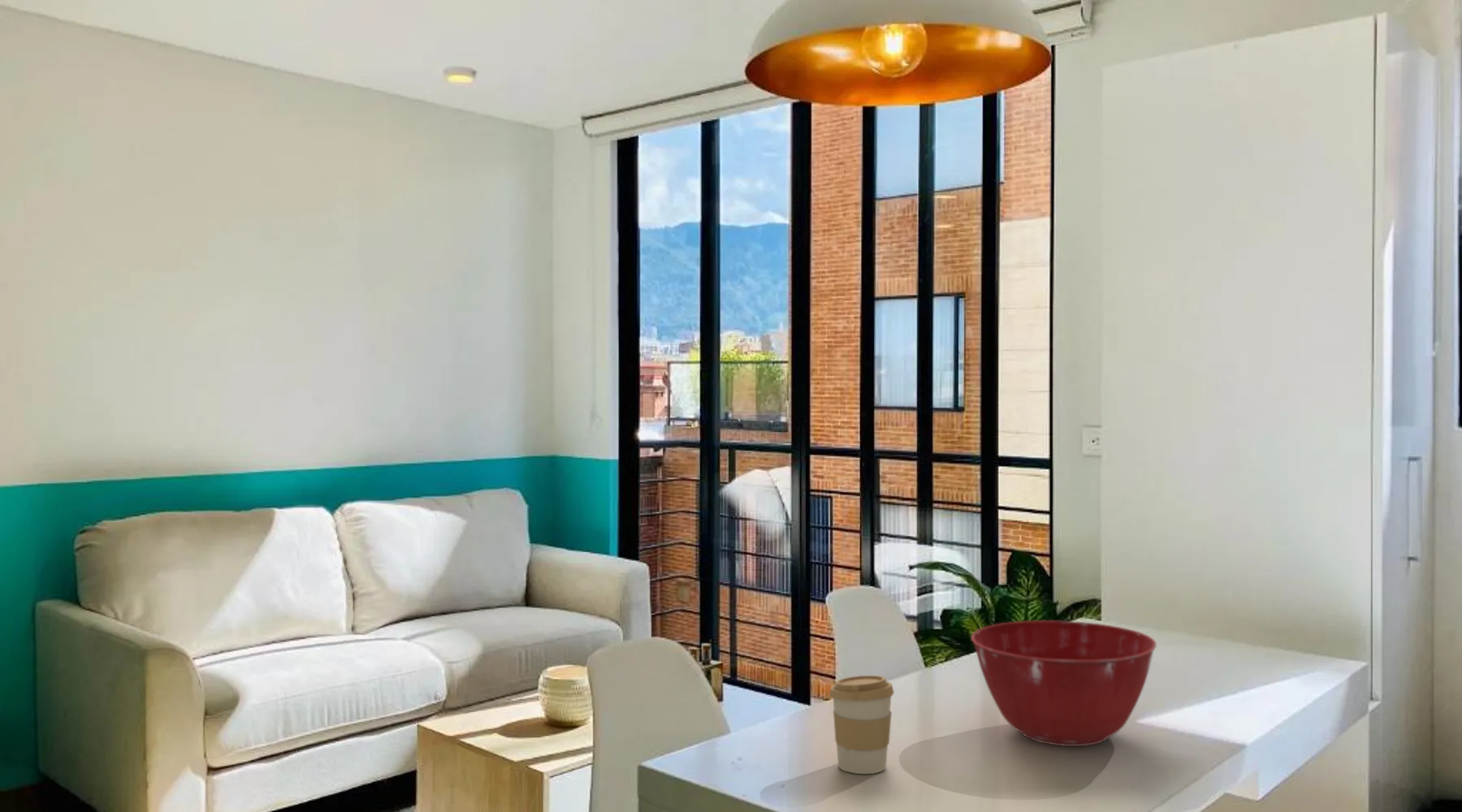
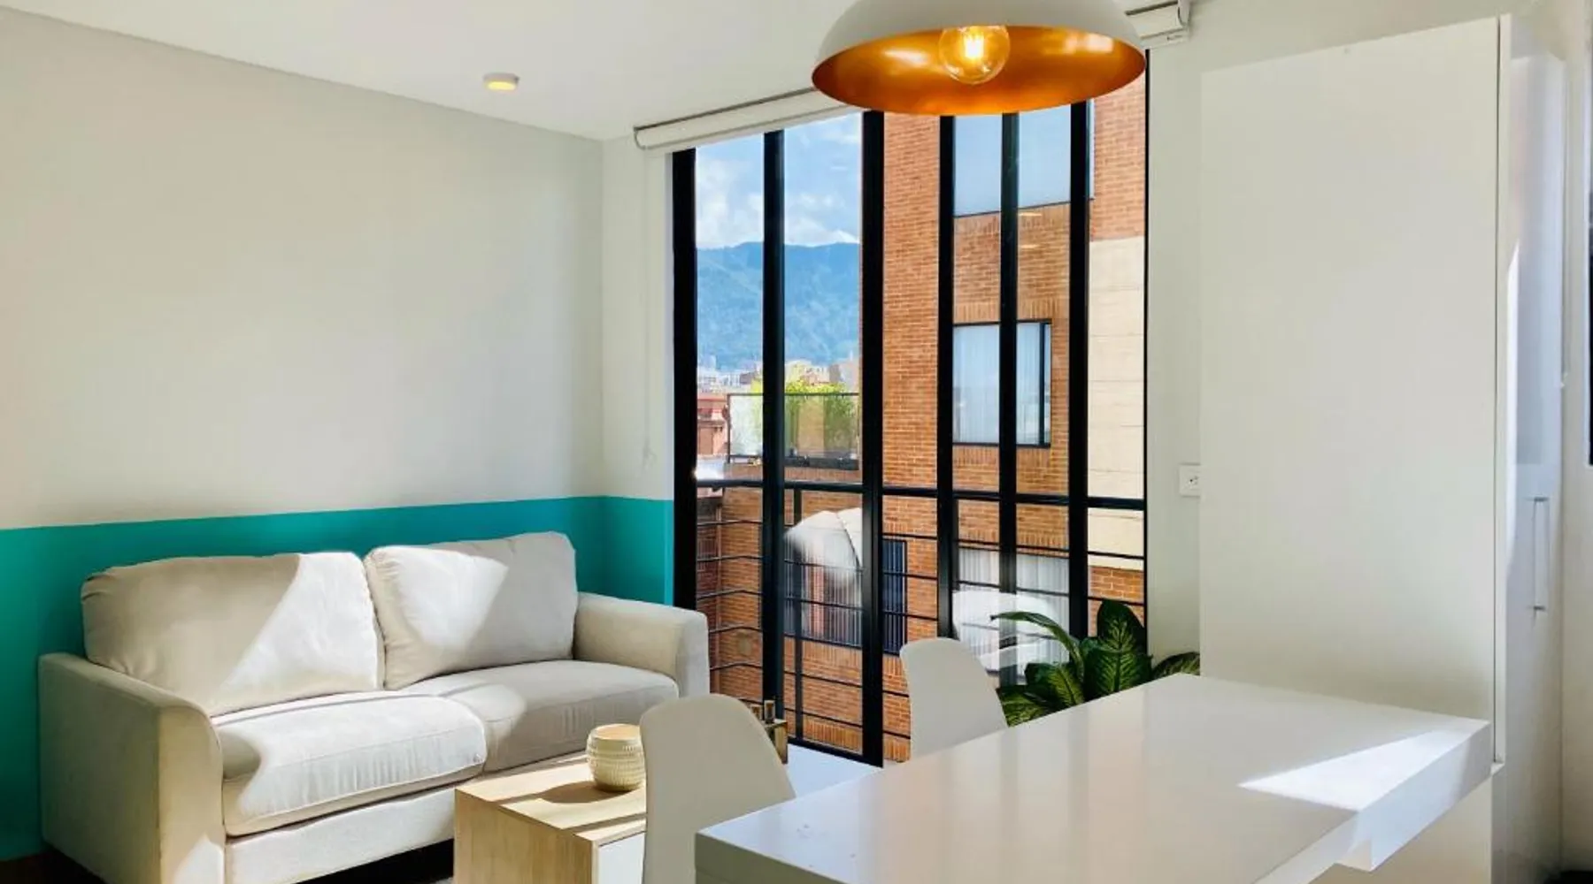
- coffee cup (862, 721)
- mixing bowl (1062, 685)
